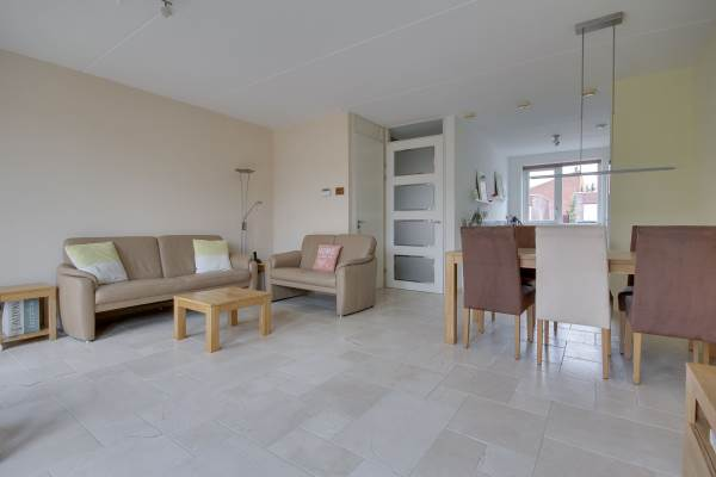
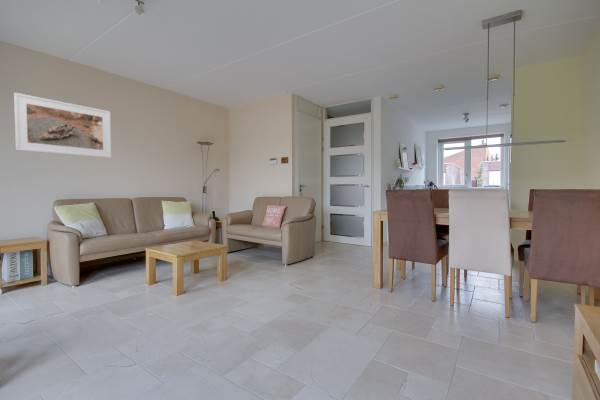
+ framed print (67, 128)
